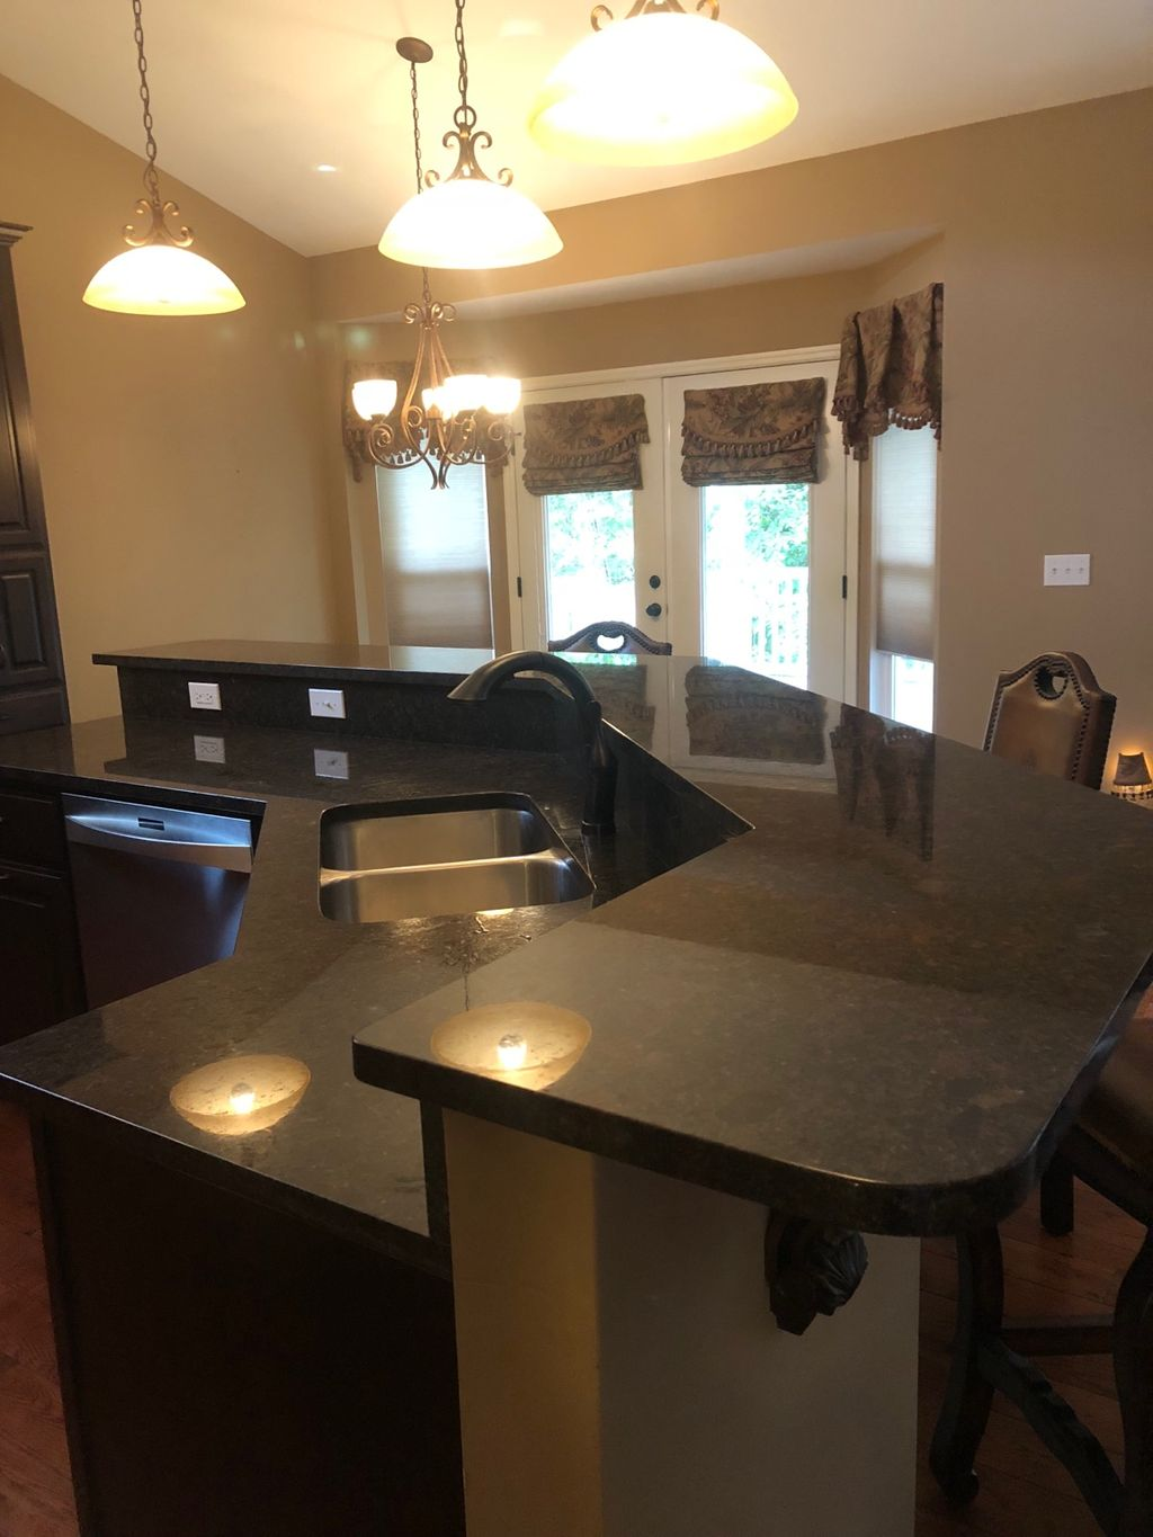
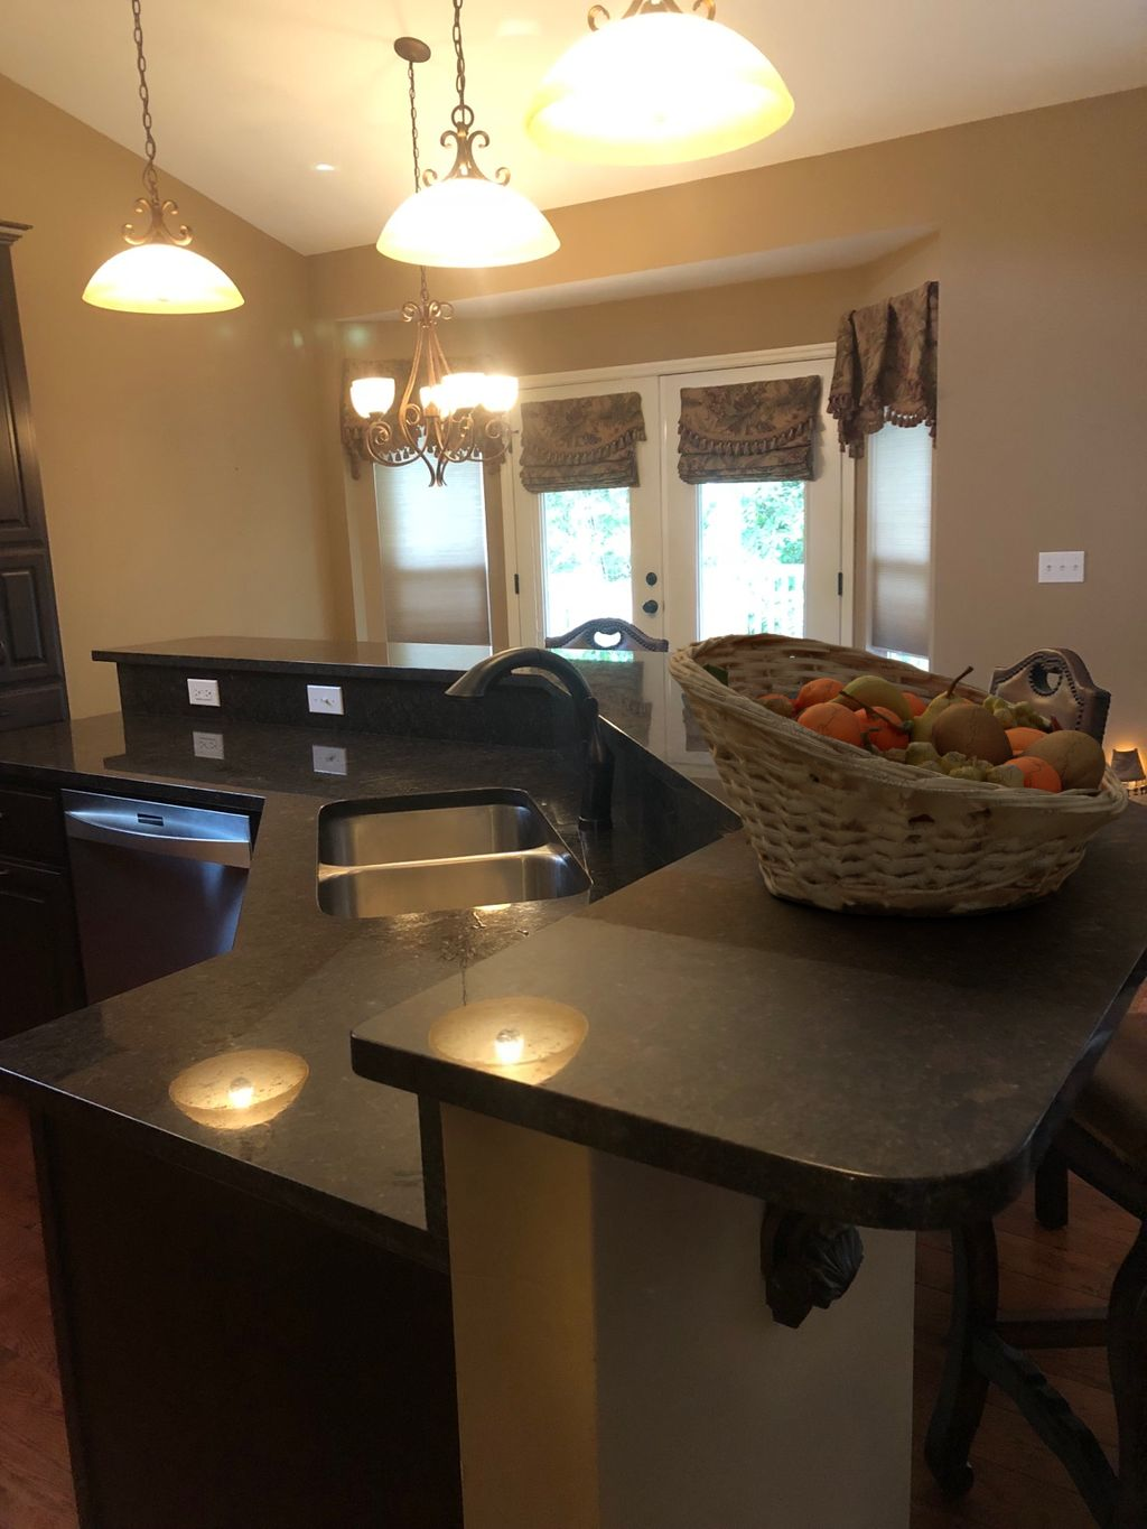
+ fruit basket (892, 751)
